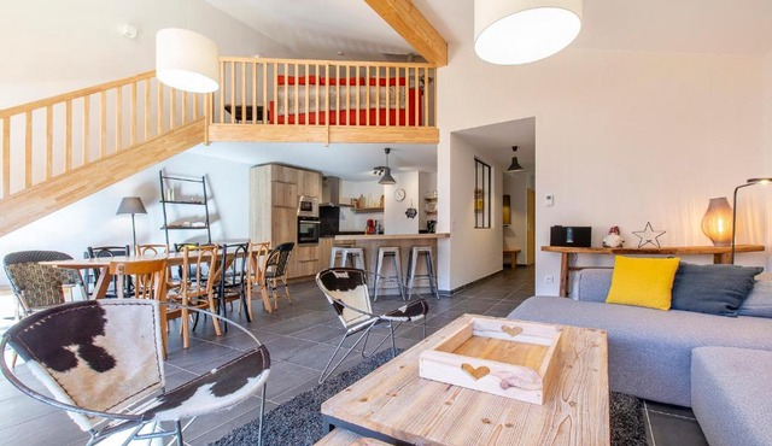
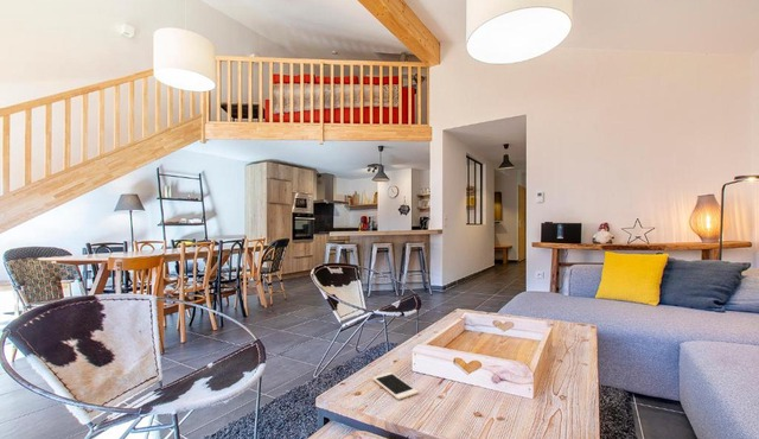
+ cell phone (394, 384)
